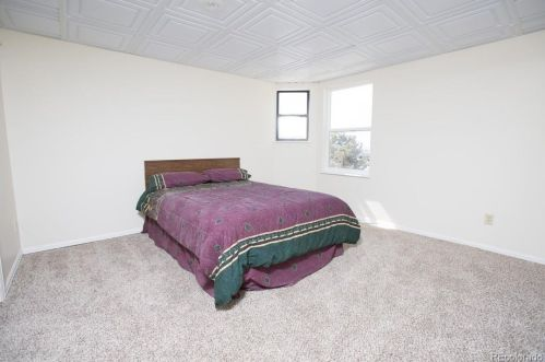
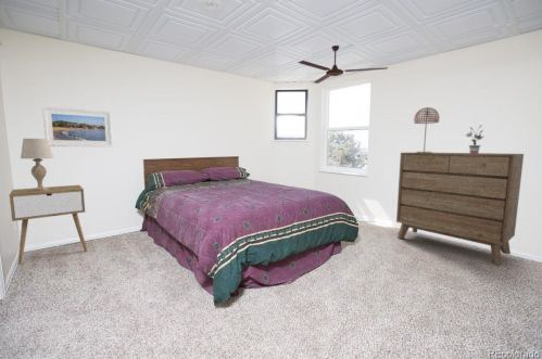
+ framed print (79, 128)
+ table lamp (425, 130)
+ dresser (453, 200)
+ ceiling fan (345, 69)
+ table lamp (38, 164)
+ nightstand (50, 216)
+ potted plant (472, 139)
